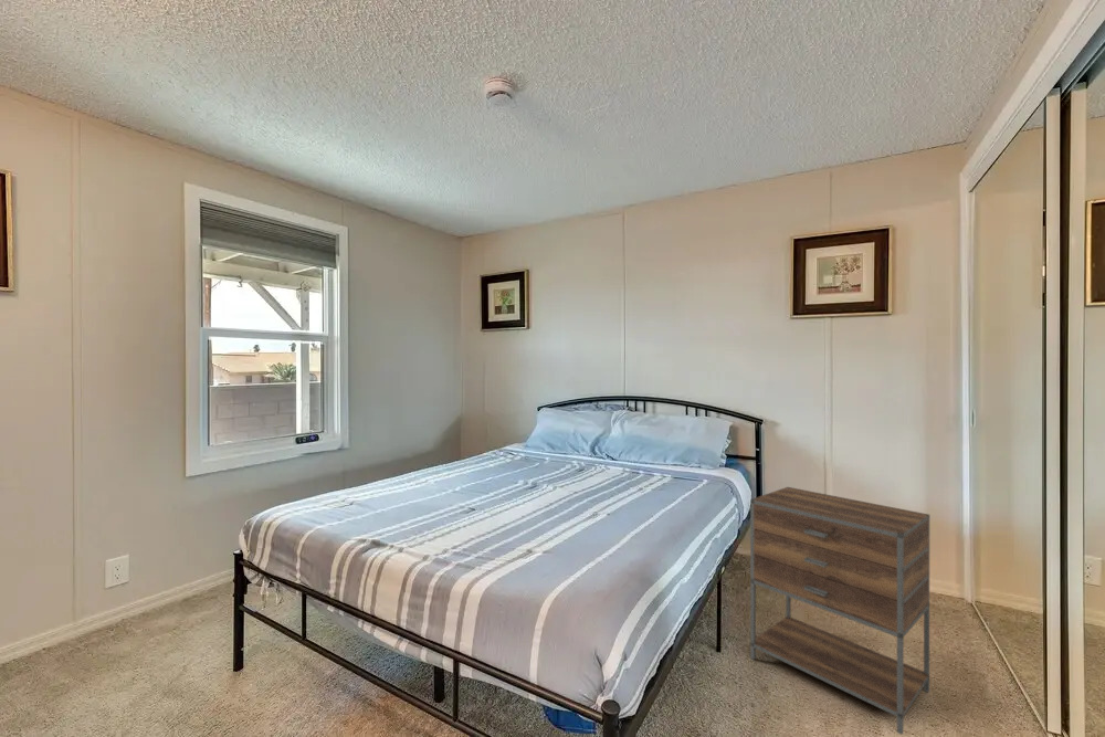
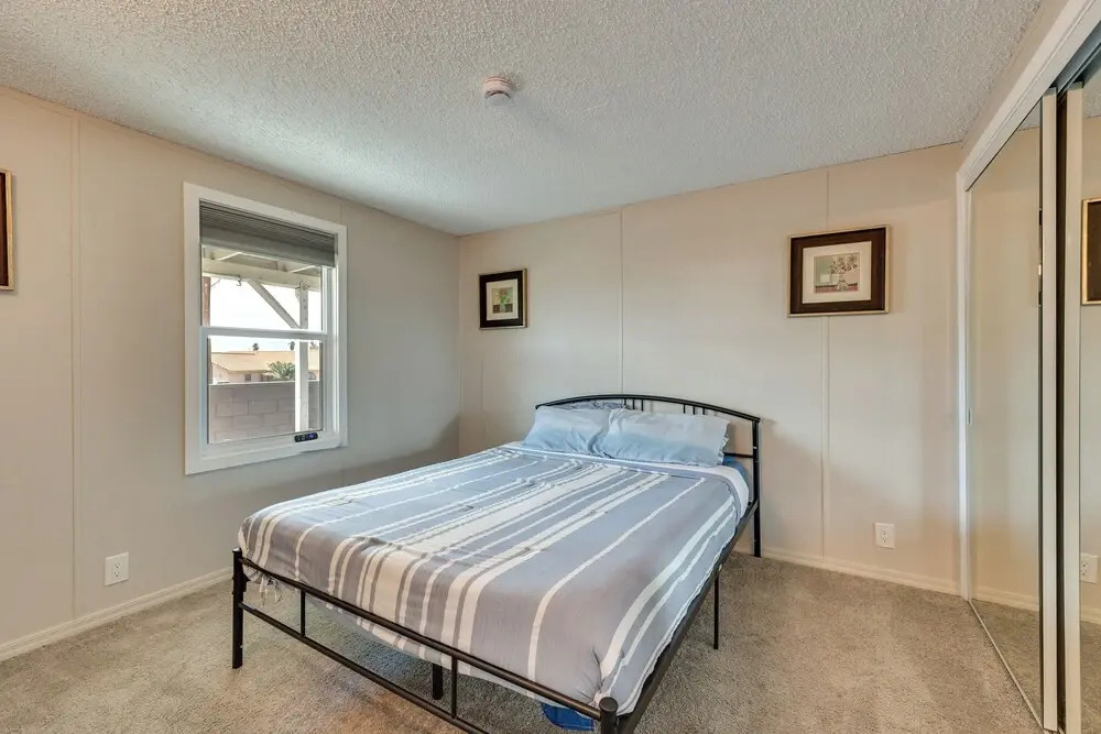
- nightstand (833, 591)
